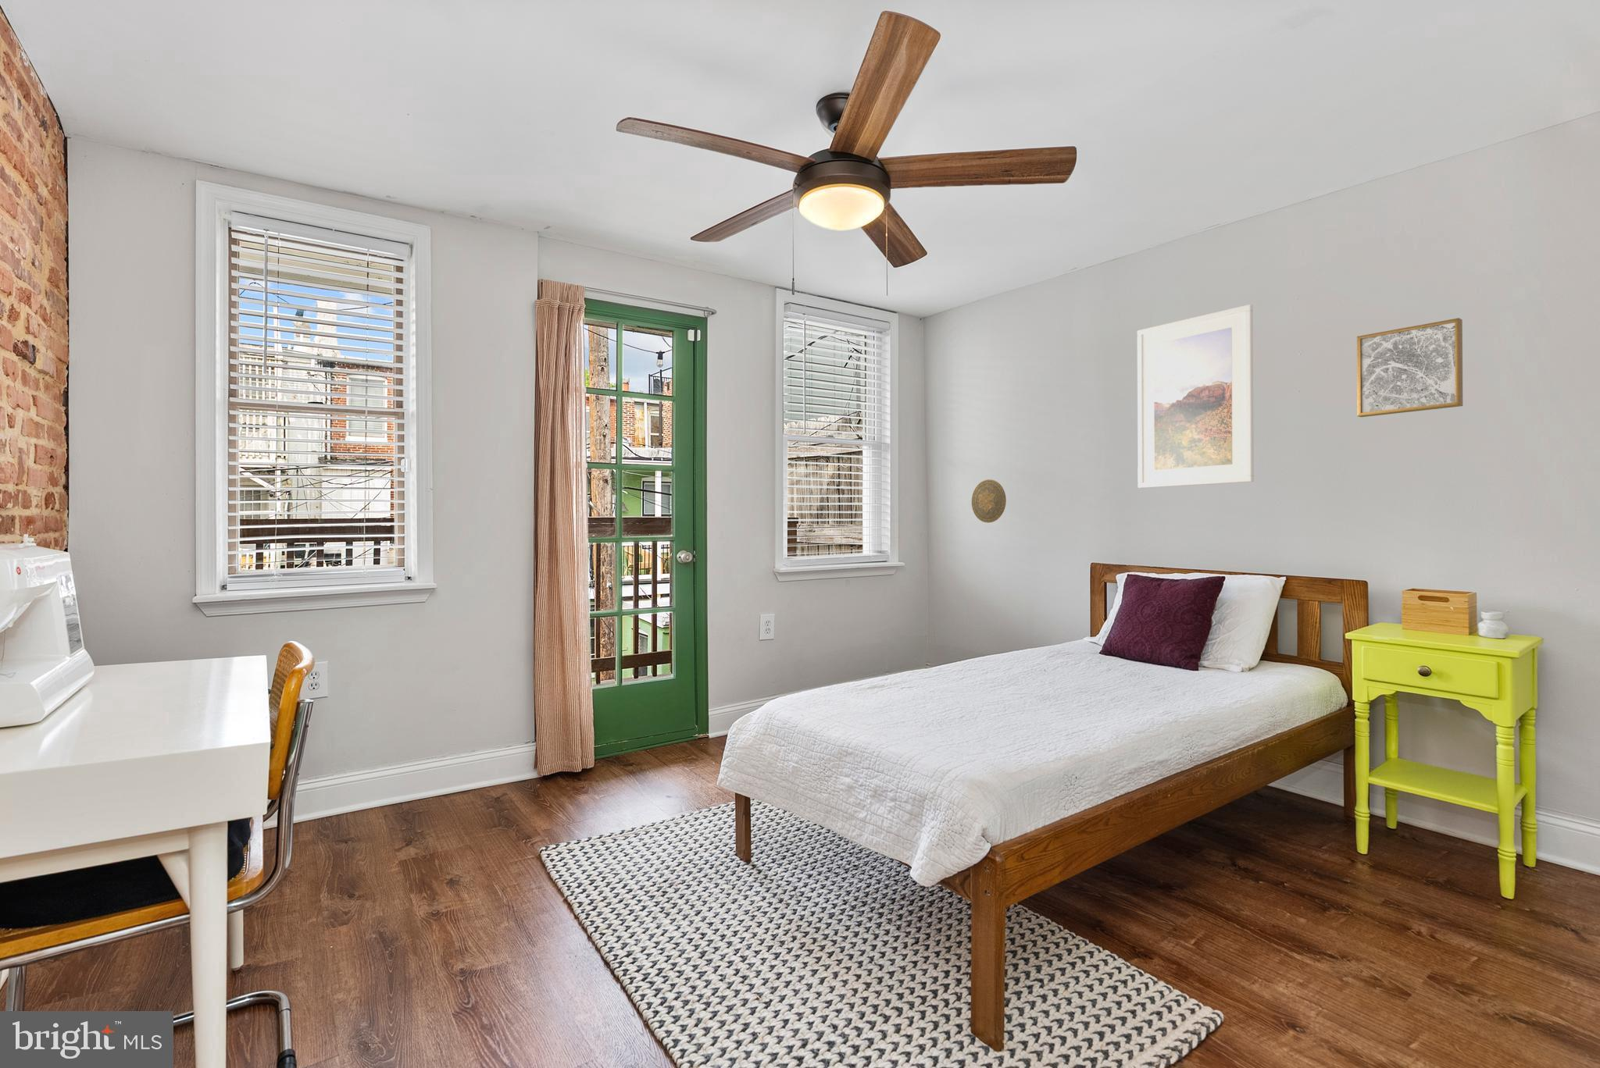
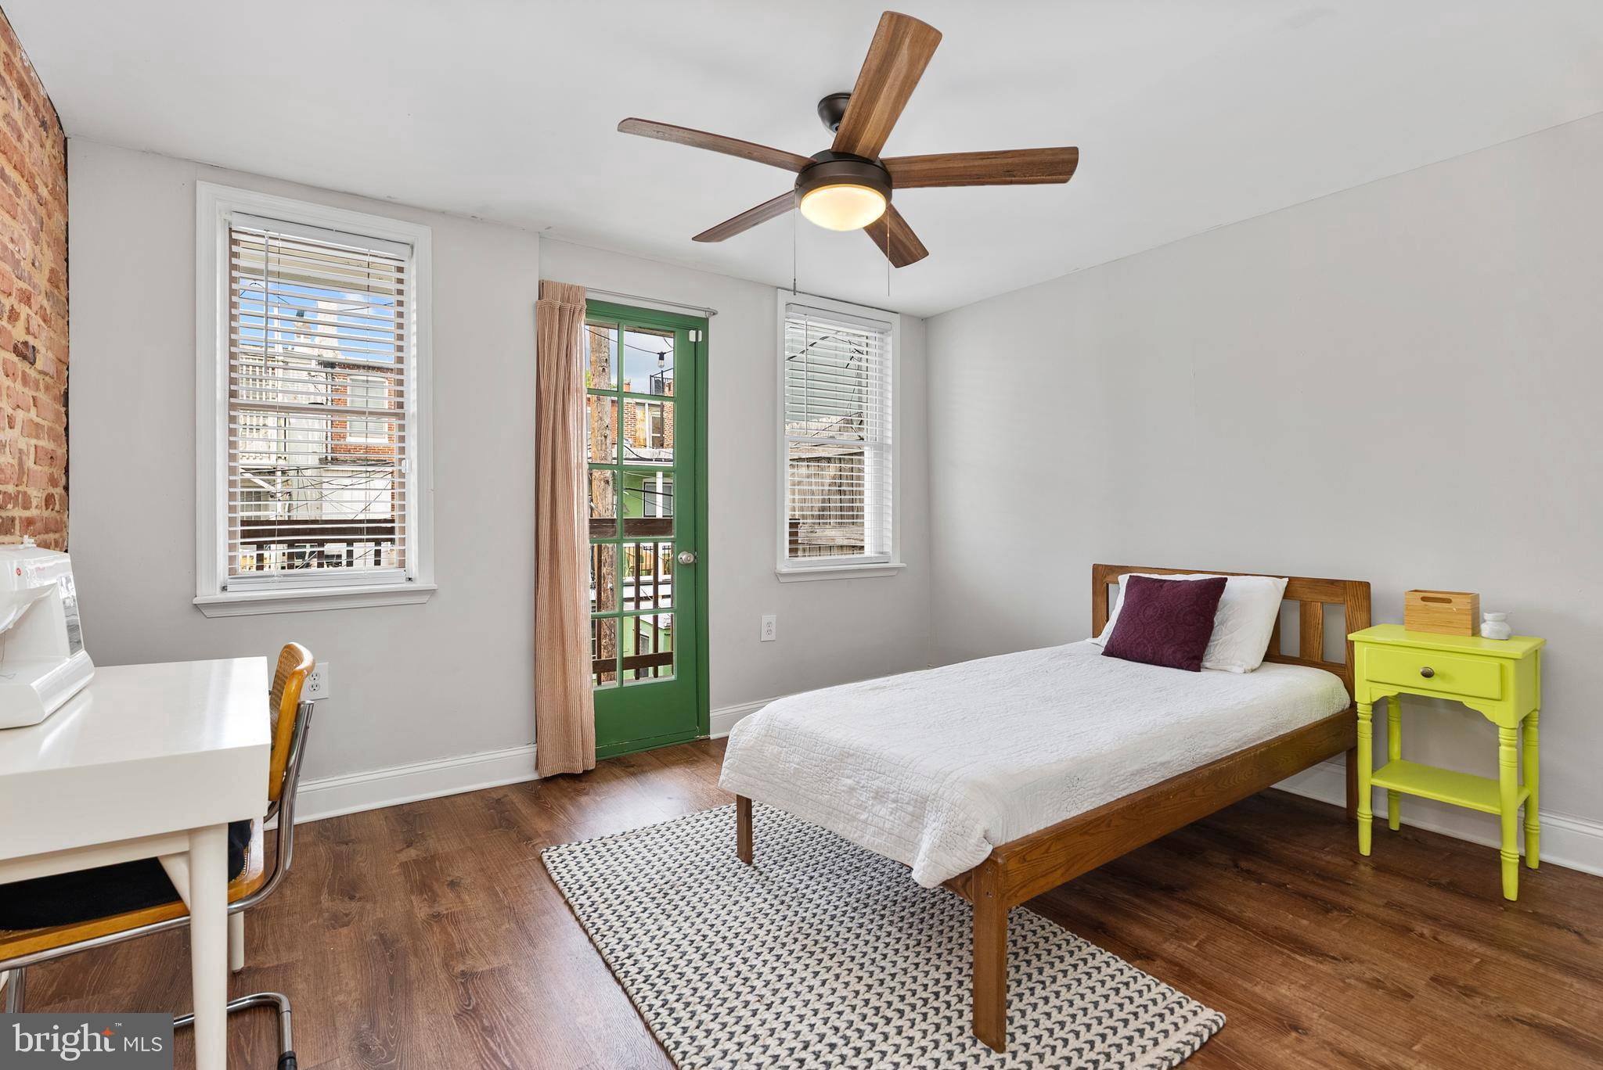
- wall art (1407, 370)
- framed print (1191, 402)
- decorative plate (987, 501)
